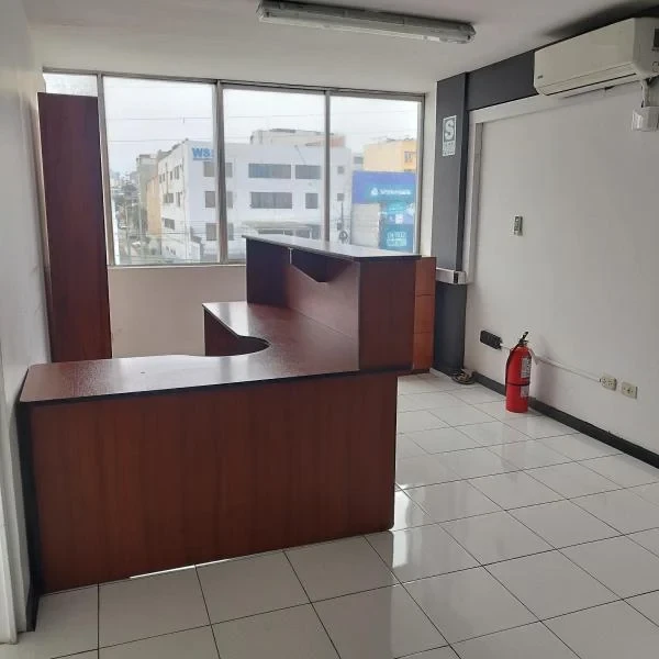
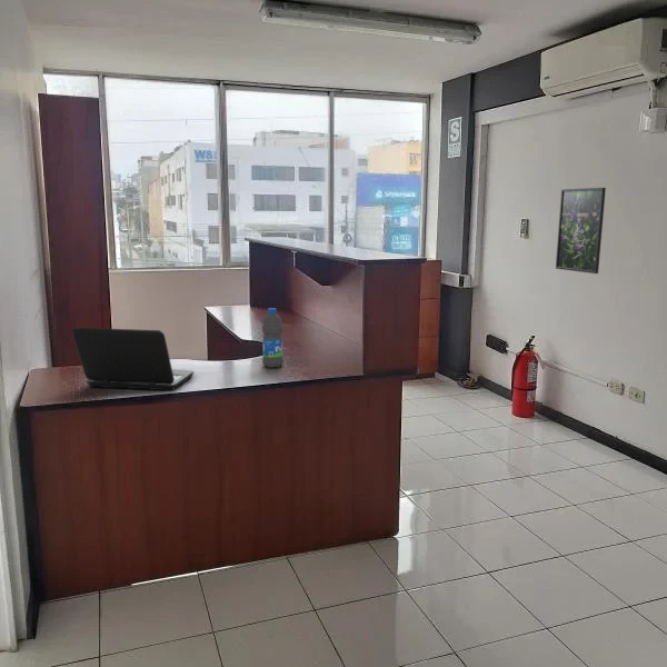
+ laptop (136, 352)
+ water bottle (272, 337)
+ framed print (579, 230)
